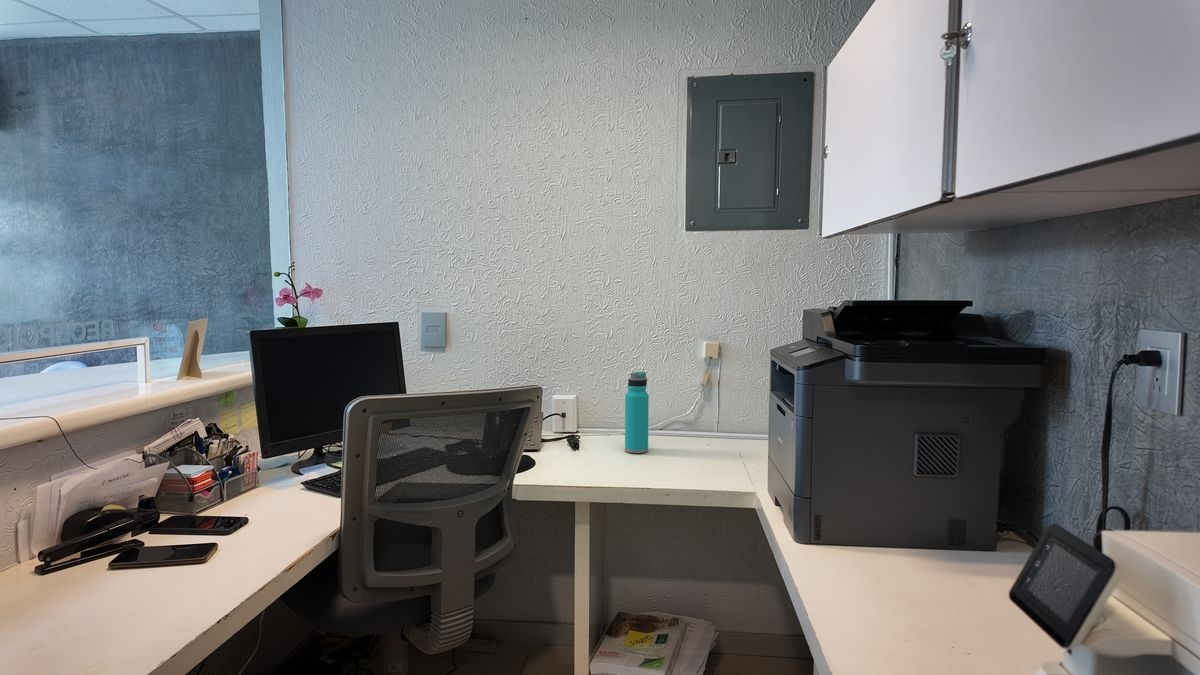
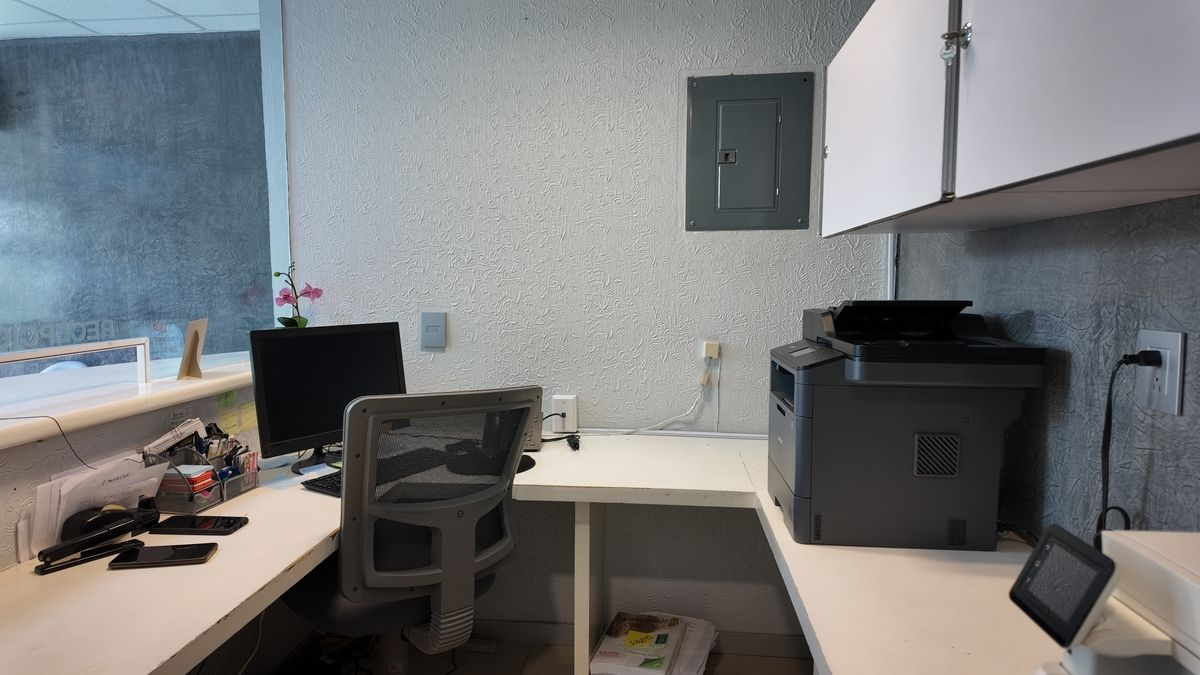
- water bottle (636, 411)
